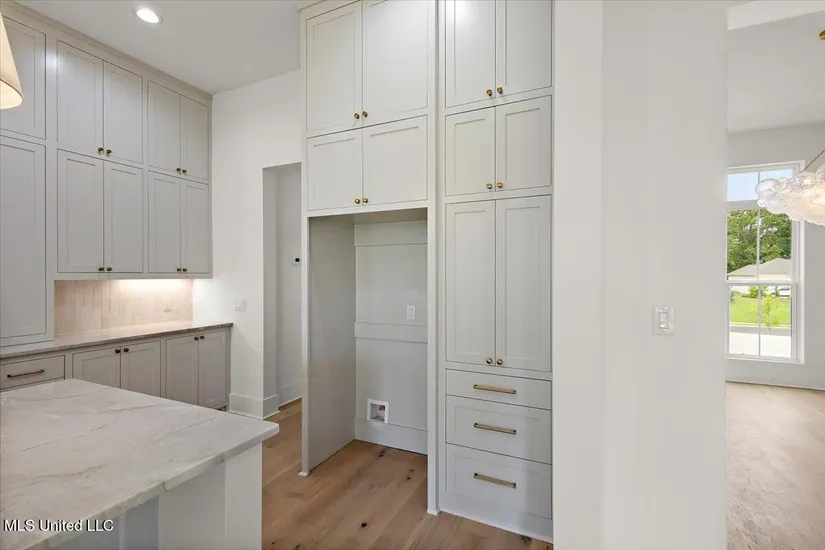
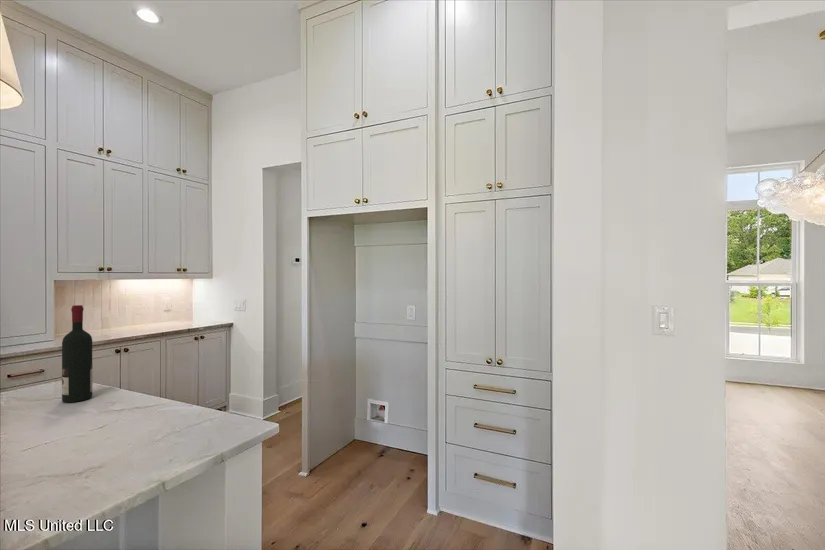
+ alcohol (77, 352)
